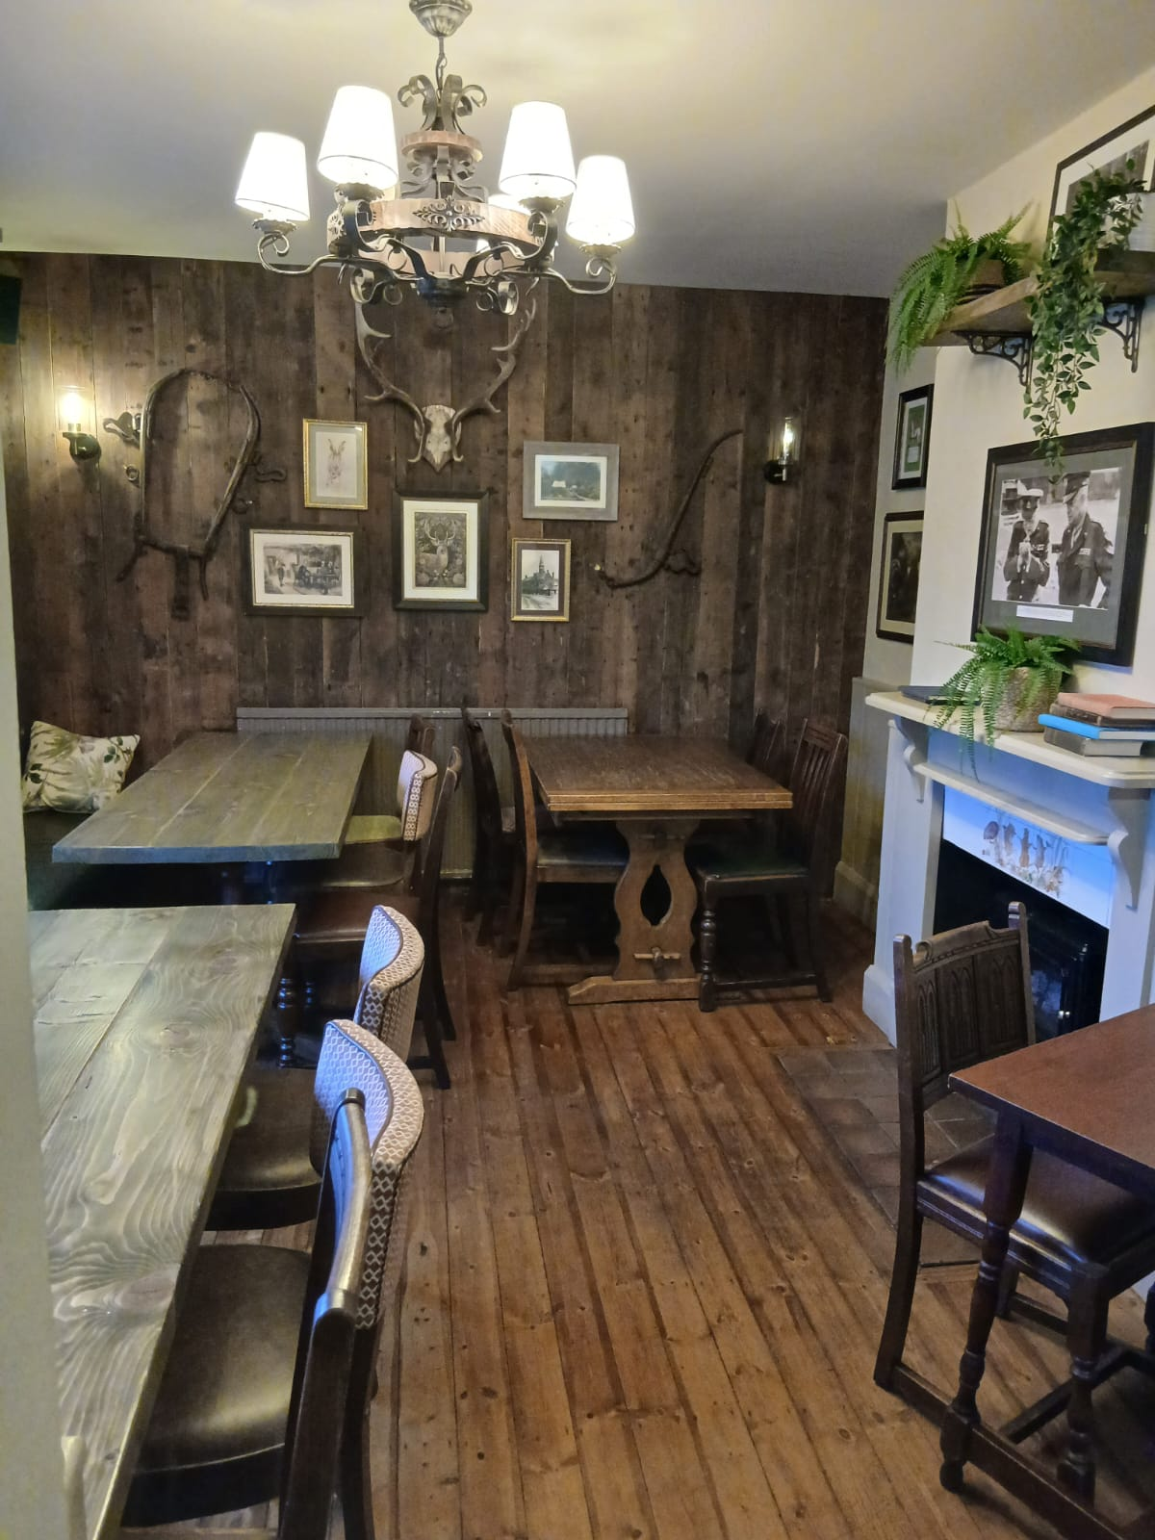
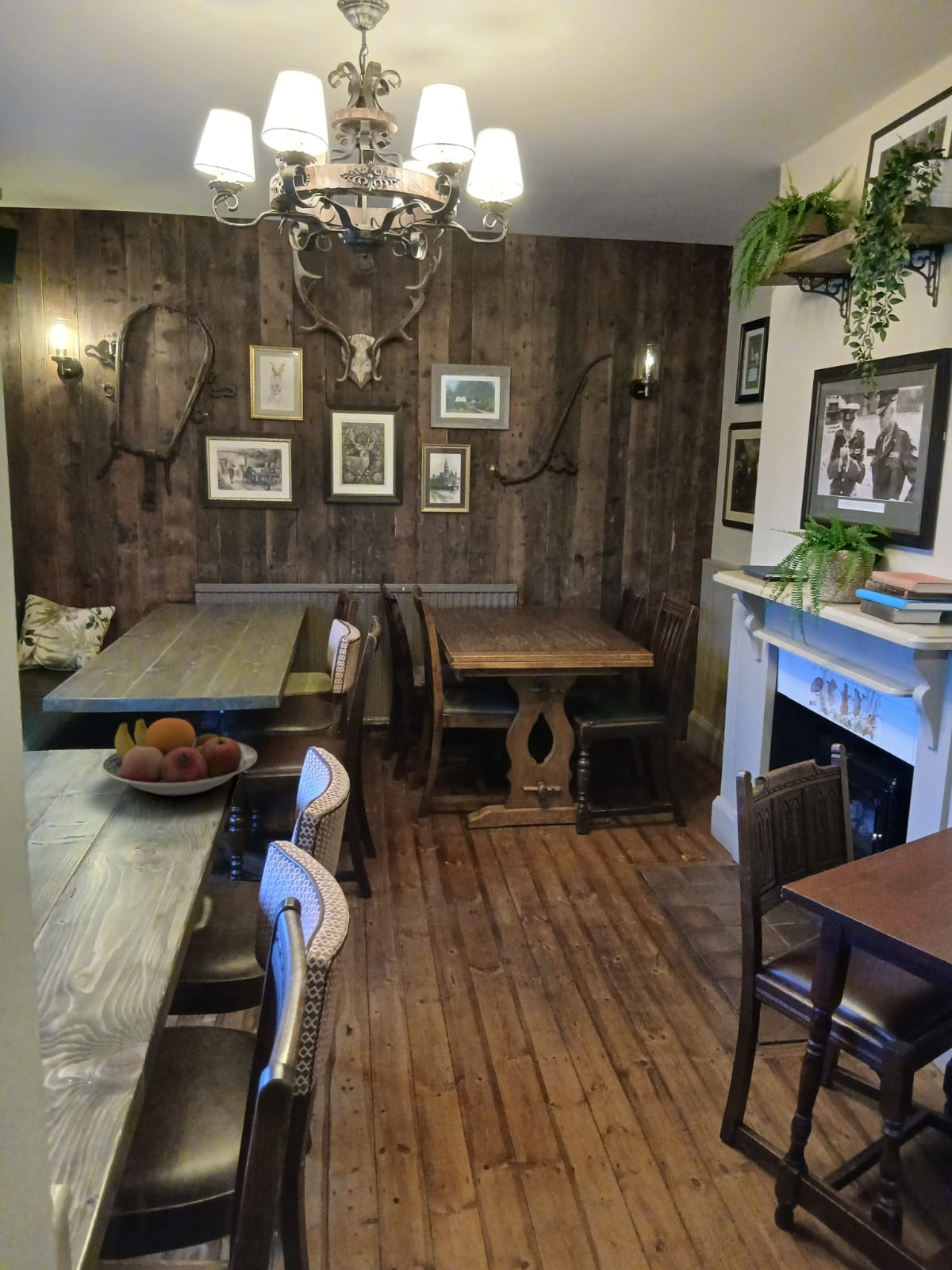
+ fruit bowl (181, 753)
